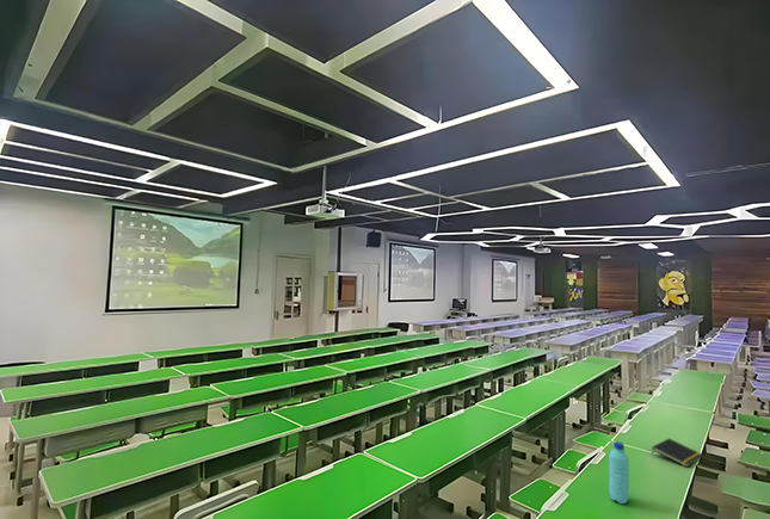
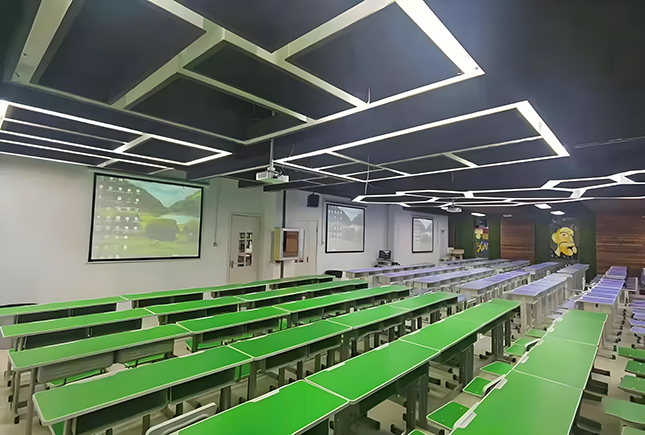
- notepad (677, 451)
- water bottle (618, 471)
